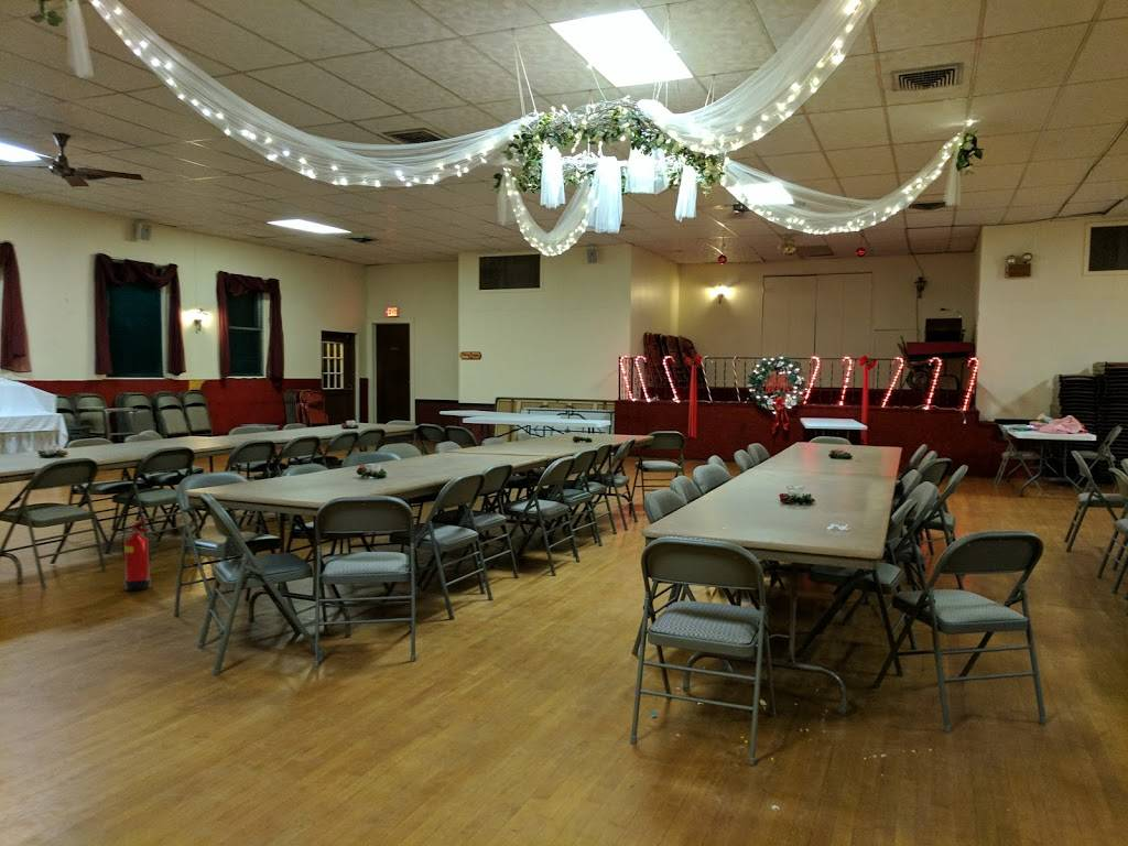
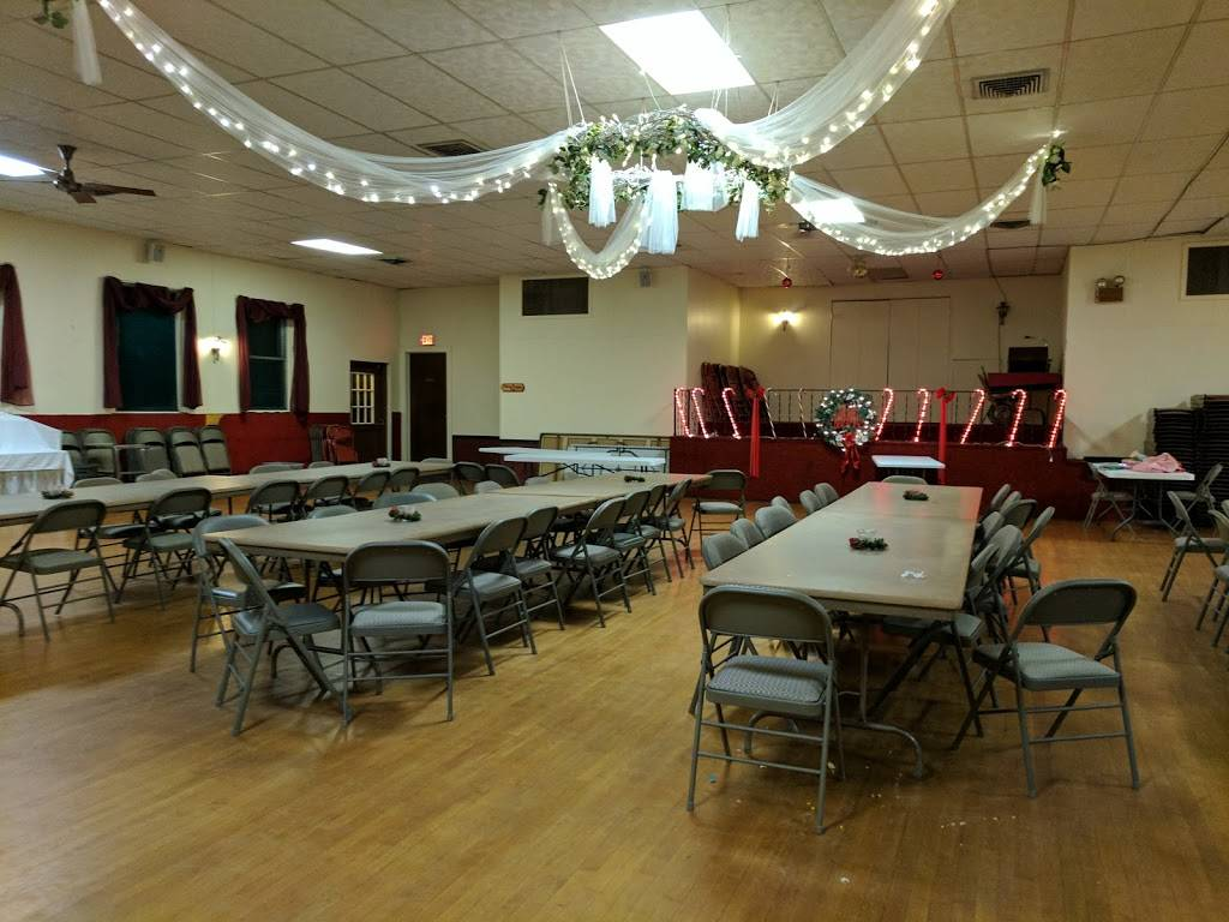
- fire extinguisher (134, 552)
